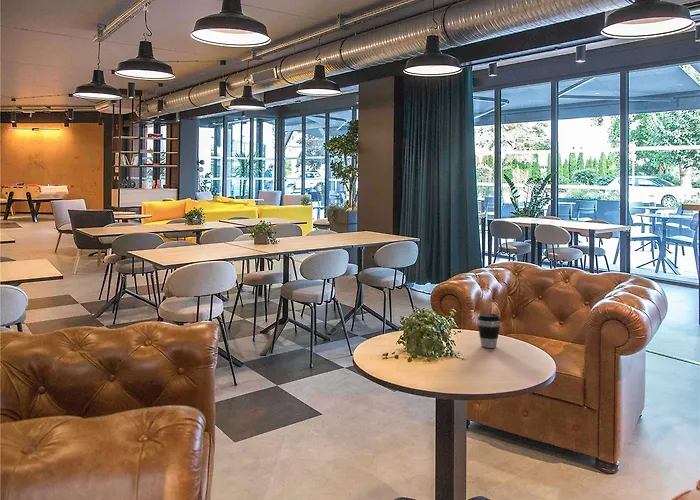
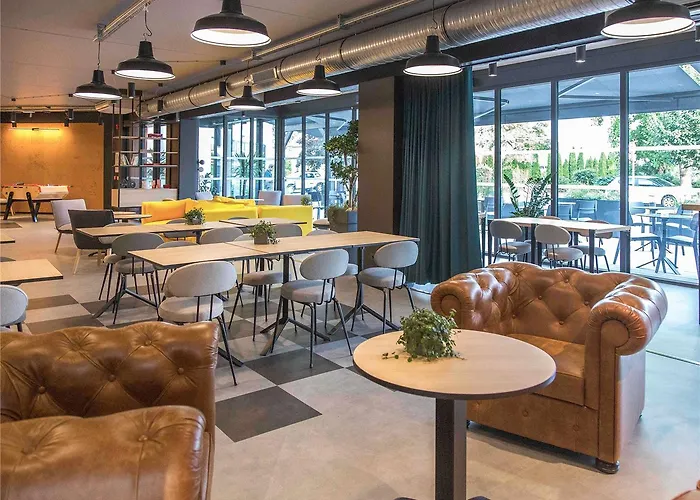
- coffee cup (488, 330)
